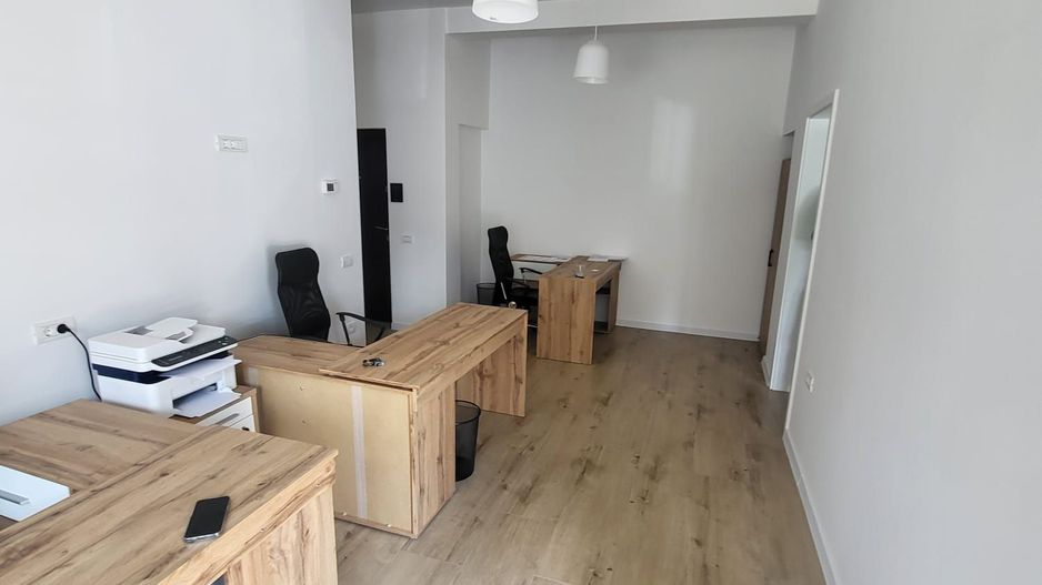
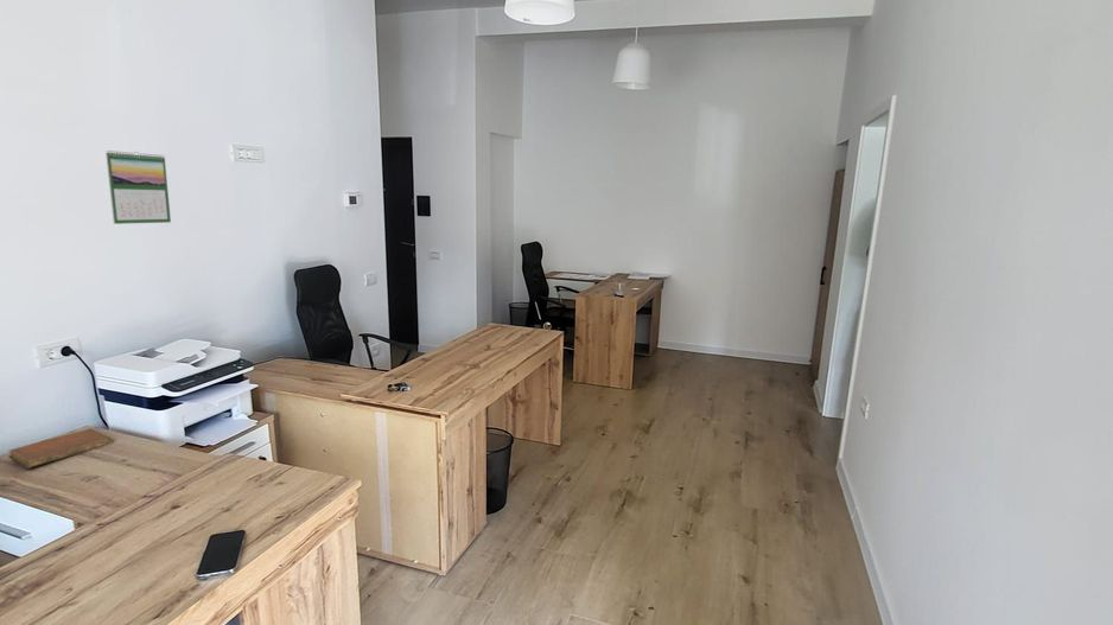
+ notebook (62, 447)
+ calendar (139, 187)
